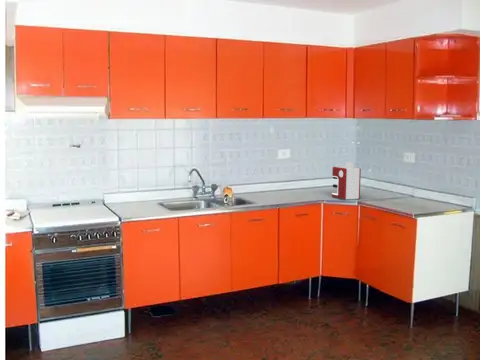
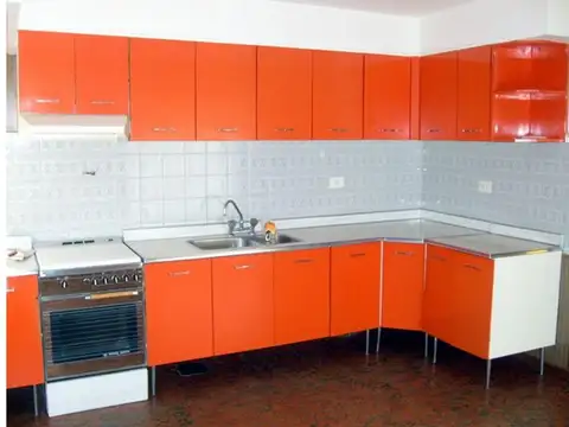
- coffee maker (343, 179)
